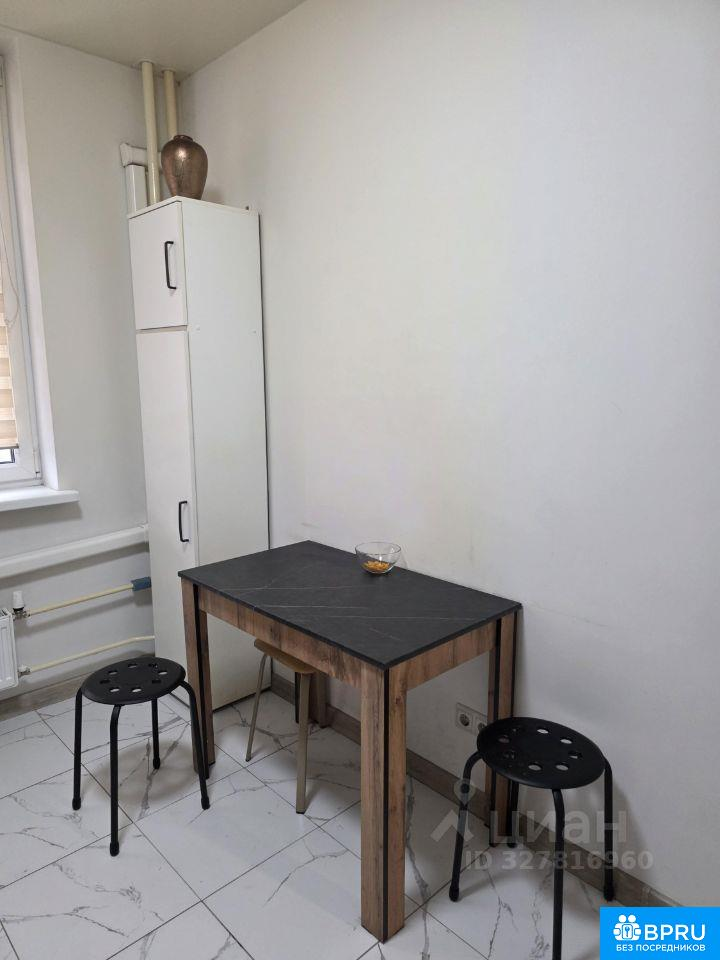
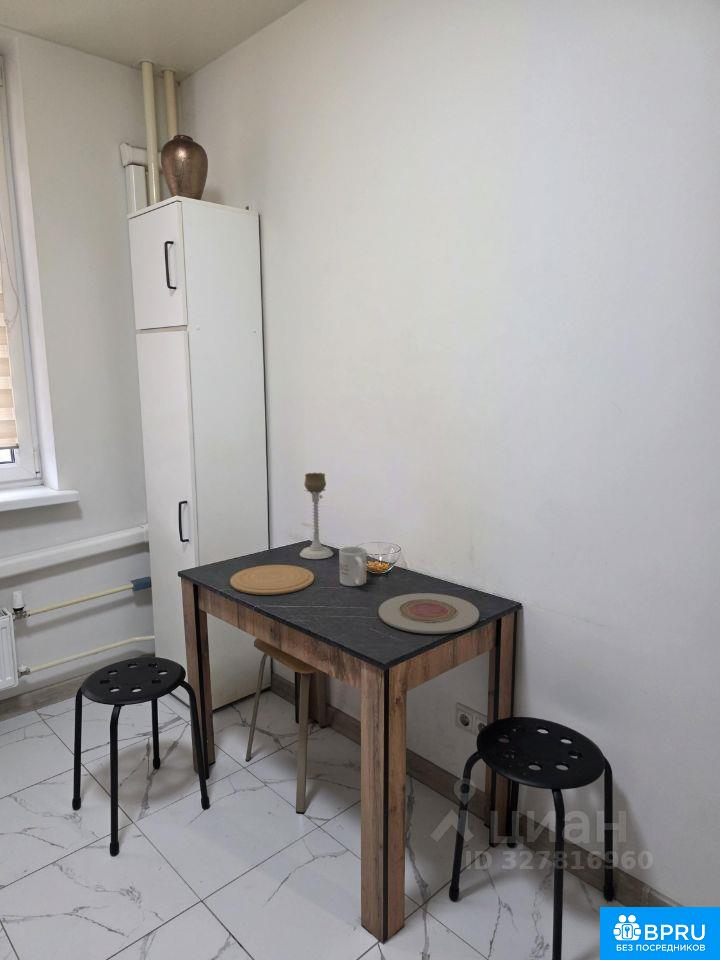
+ candle holder (315, 514)
+ mug (356, 567)
+ plate (428, 611)
+ plate (272, 578)
